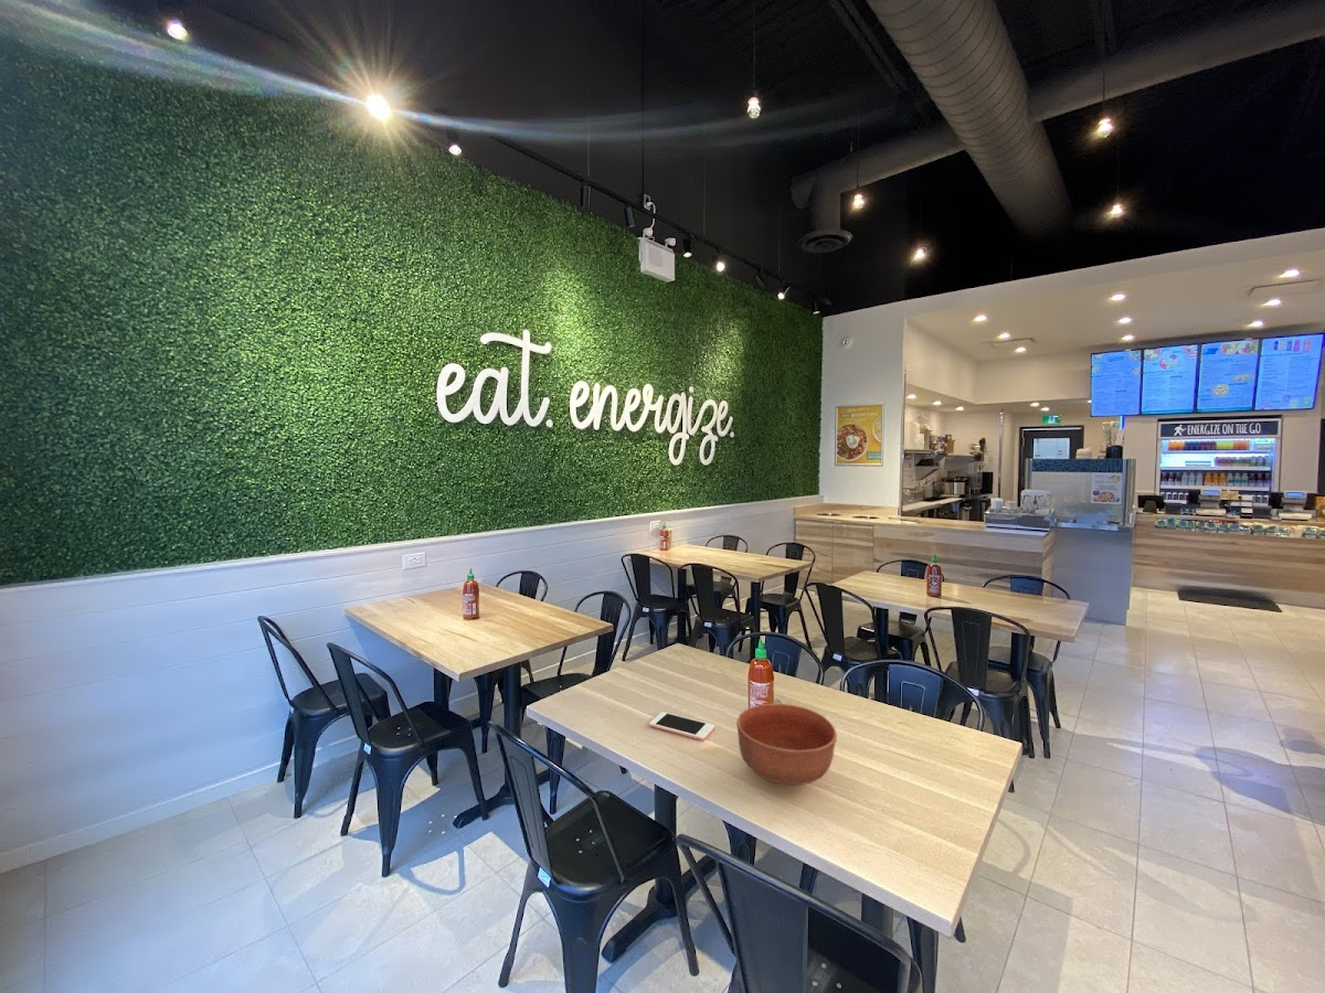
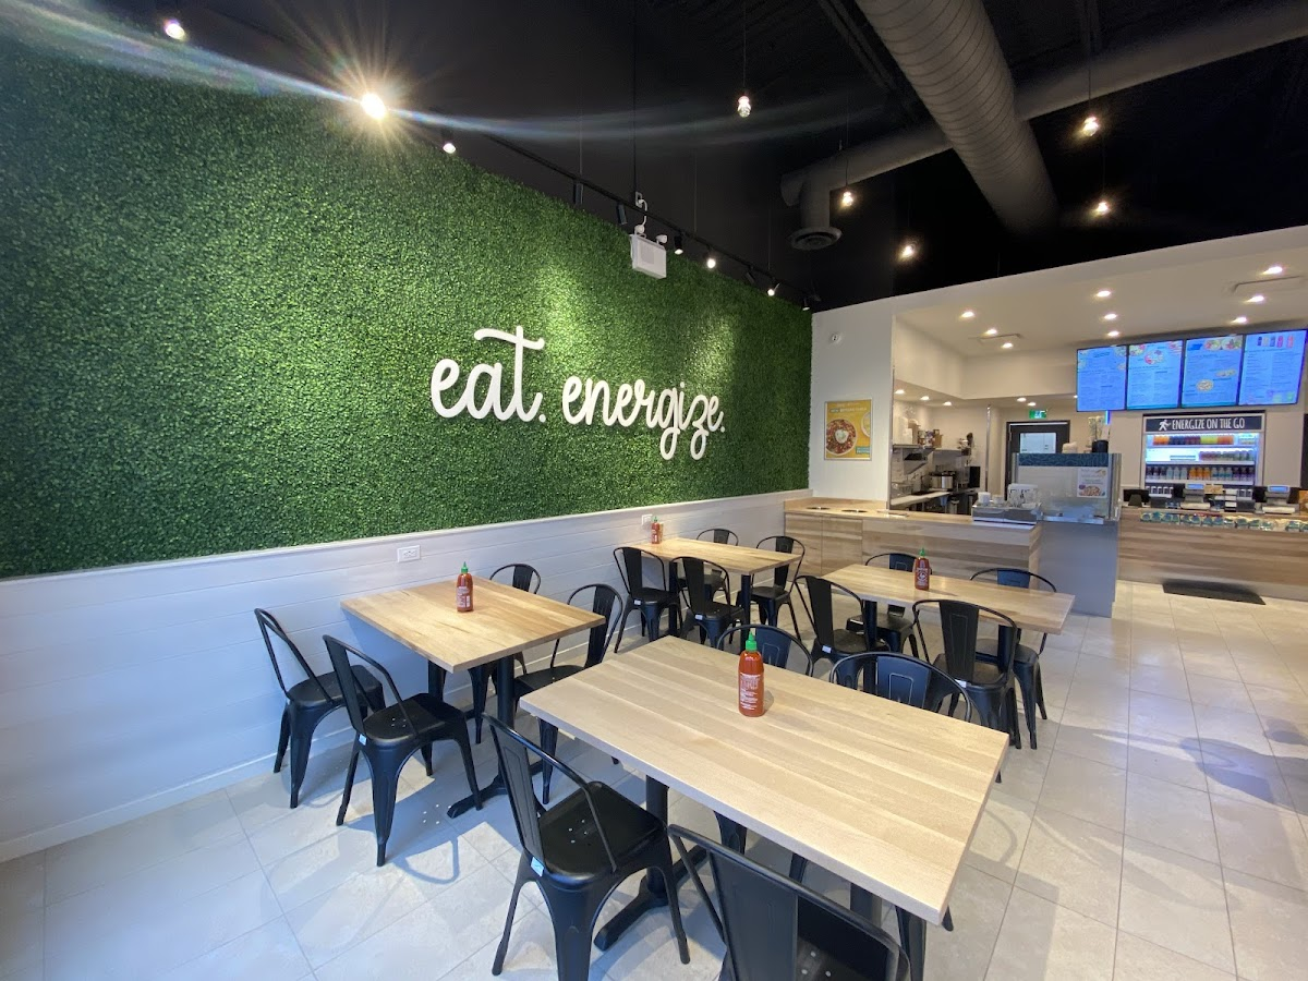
- bowl (785, 749)
- cell phone (681, 725)
